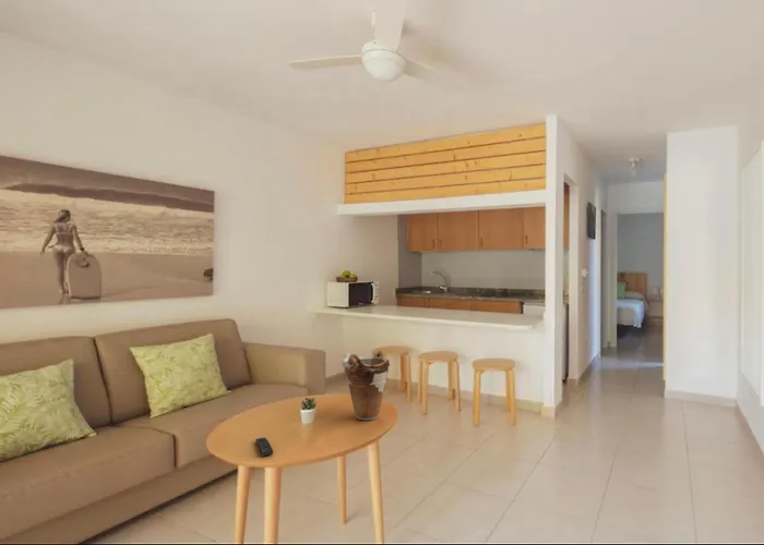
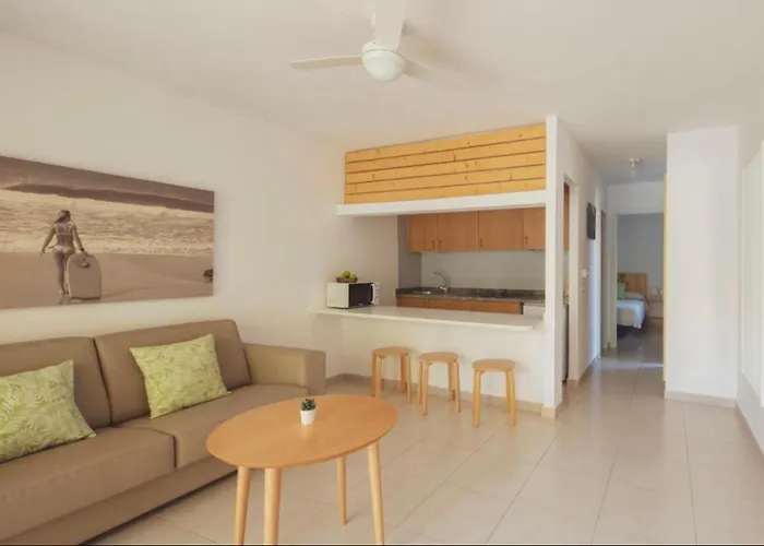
- remote control (263, 445)
- vase (366, 383)
